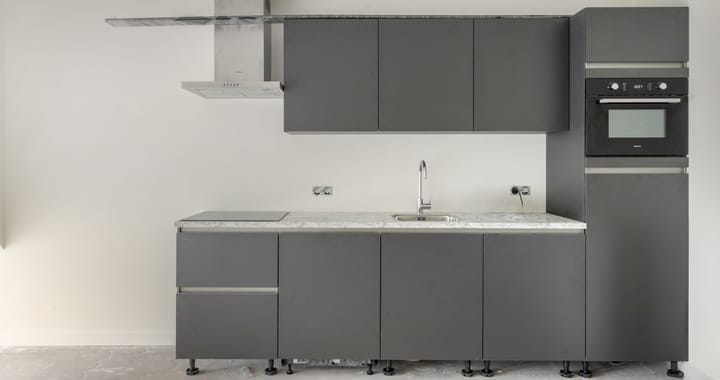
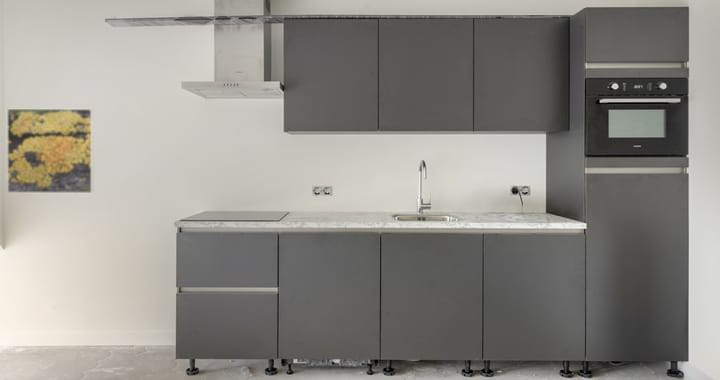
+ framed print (50, 151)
